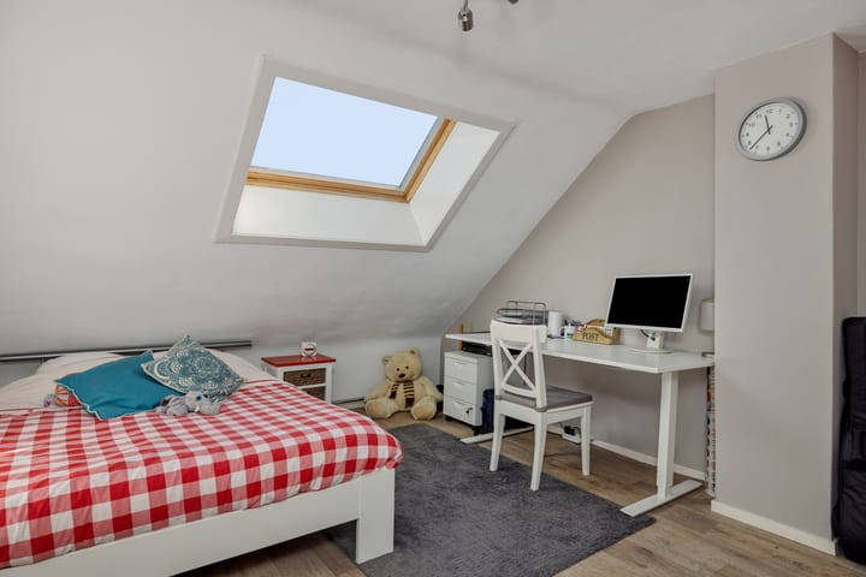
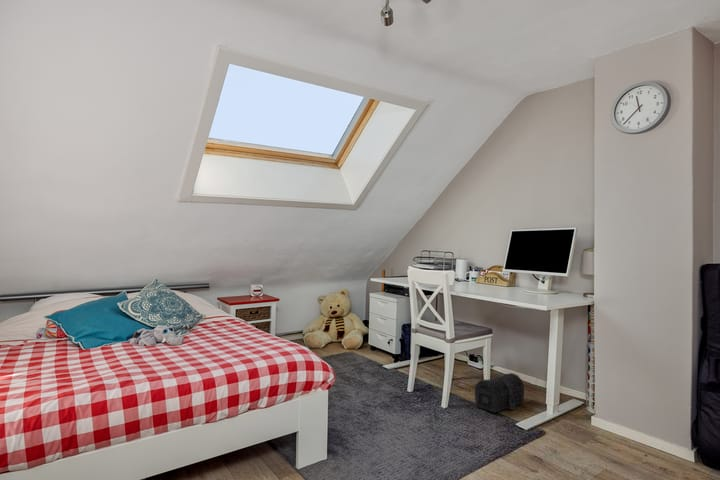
+ treasure chest (500, 391)
